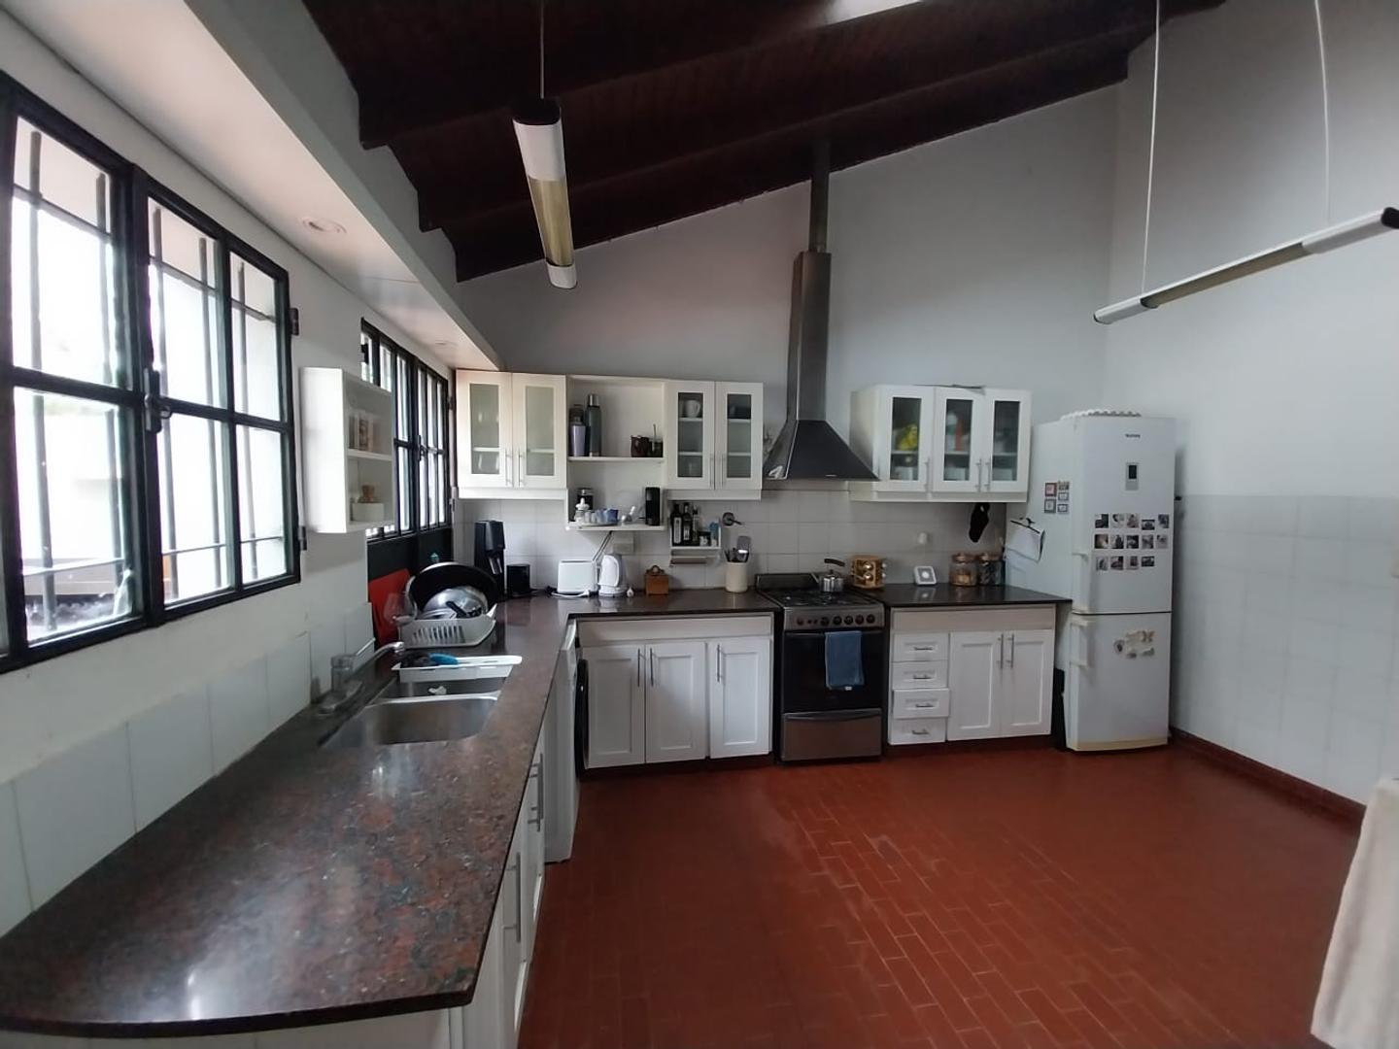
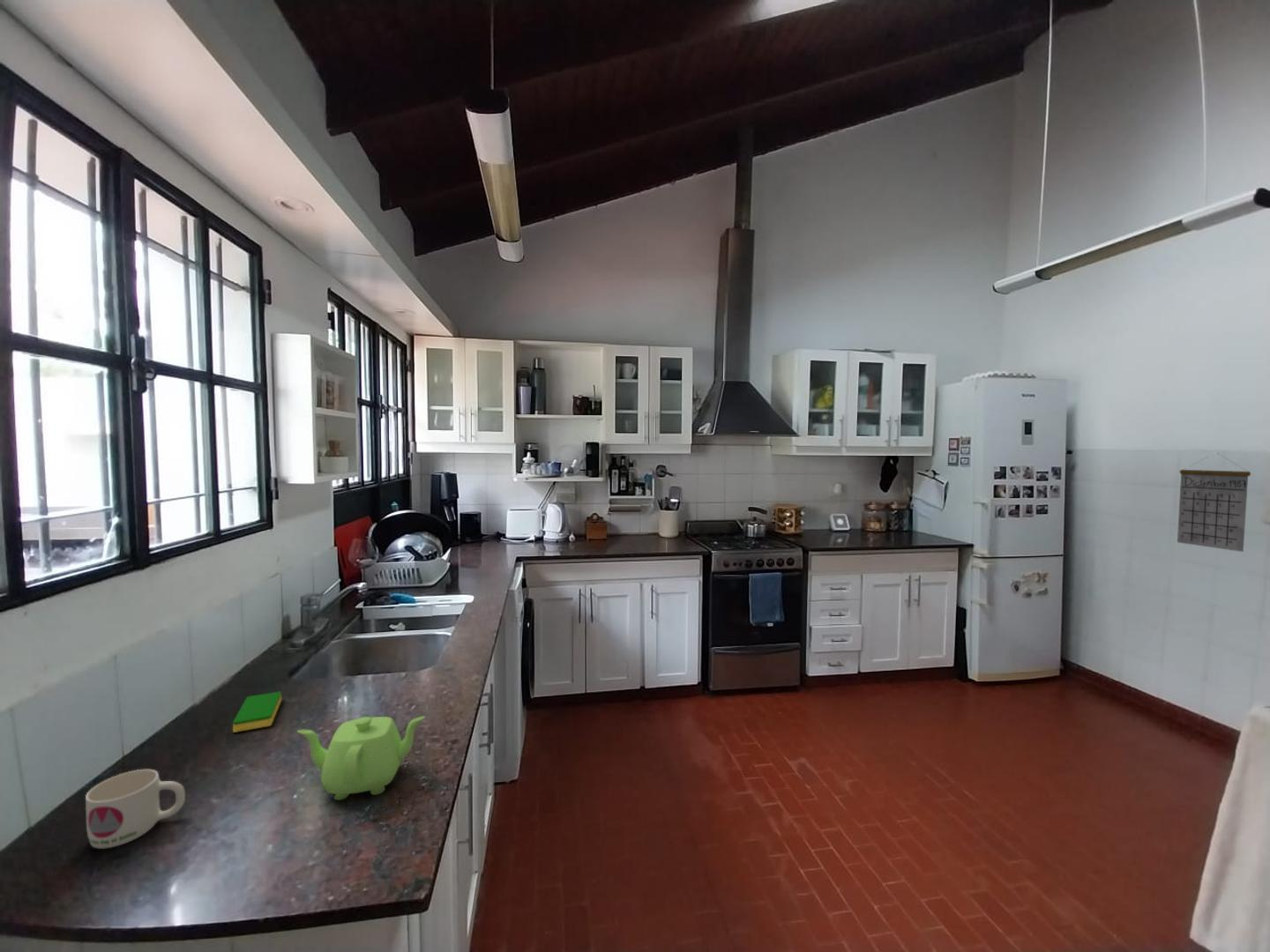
+ dish sponge (258, 710)
+ mug (138, 804)
+ teapot (362, 755)
+ calendar (1212, 500)
